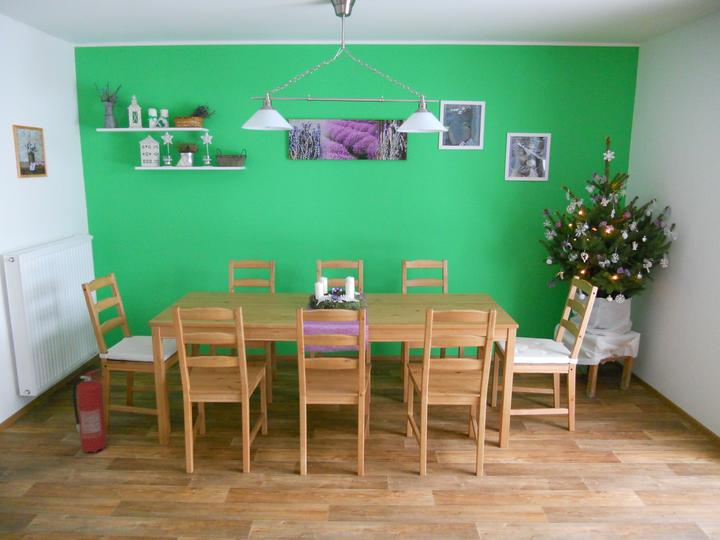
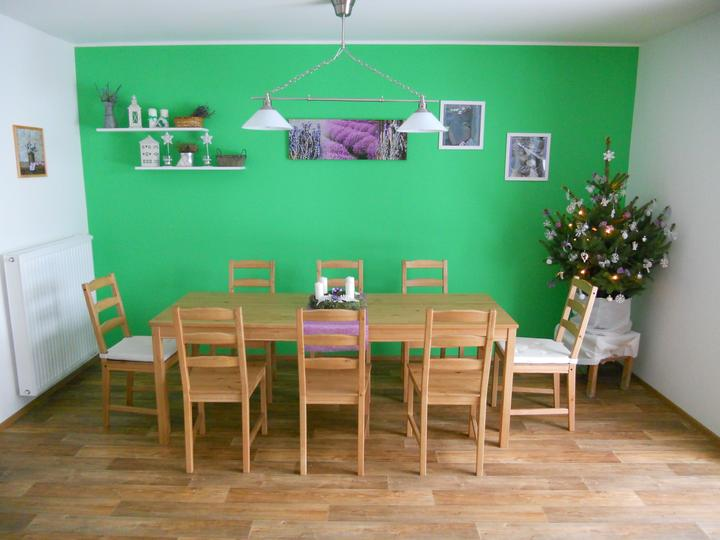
- fire extinguisher (90, 409)
